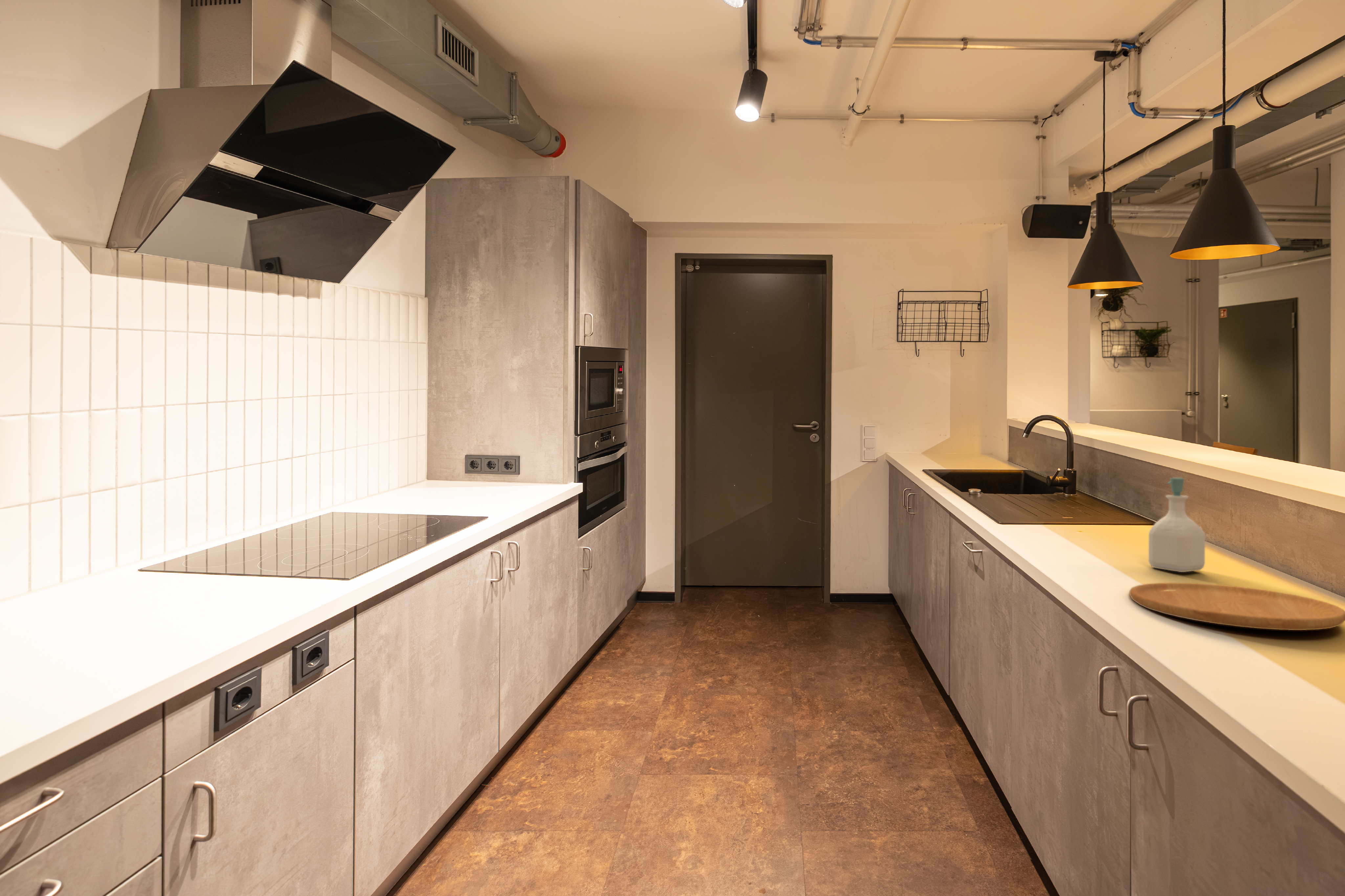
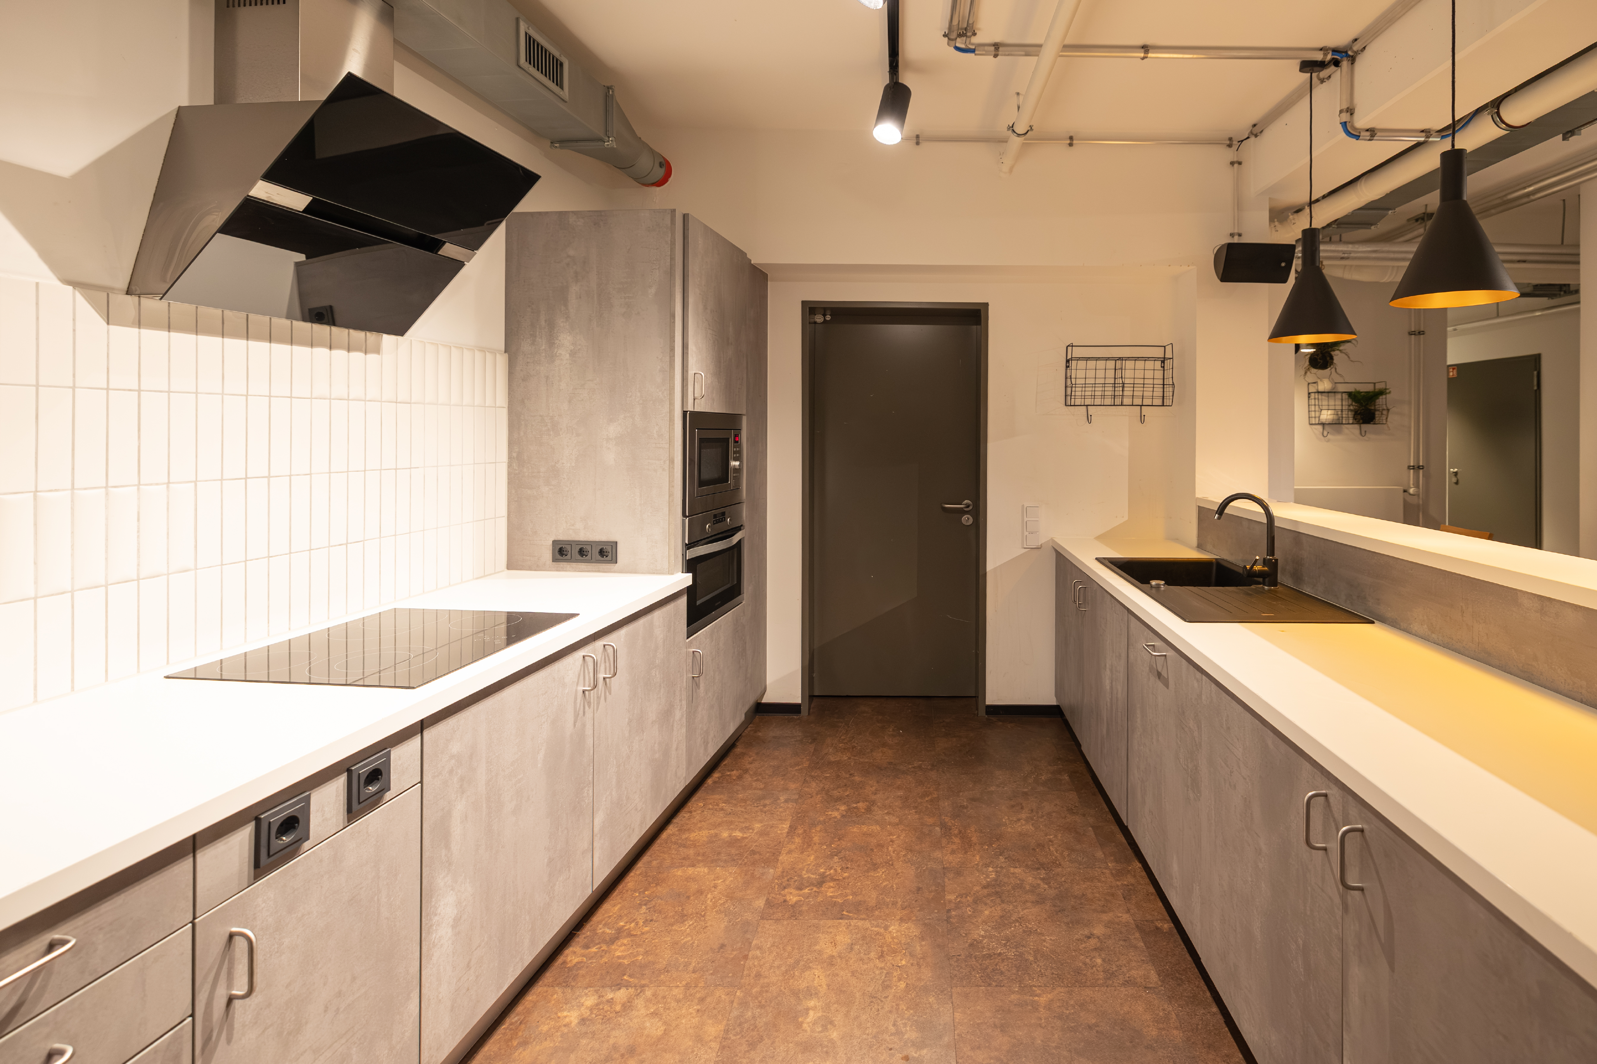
- soap bottle (1177, 523)
- cutting board (1230, 604)
